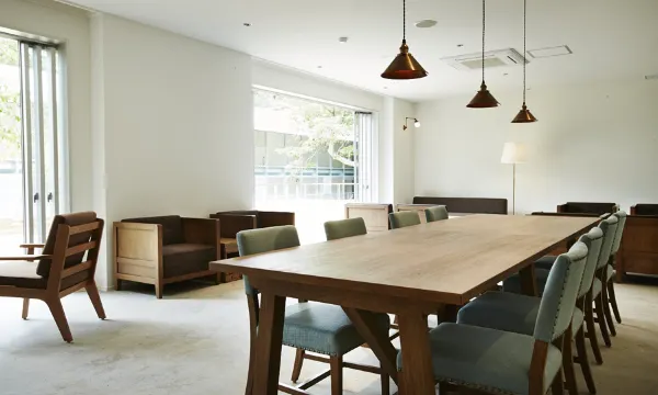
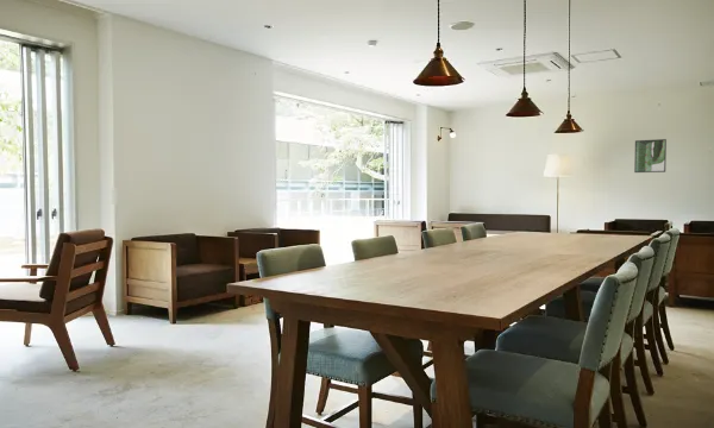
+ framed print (650, 156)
